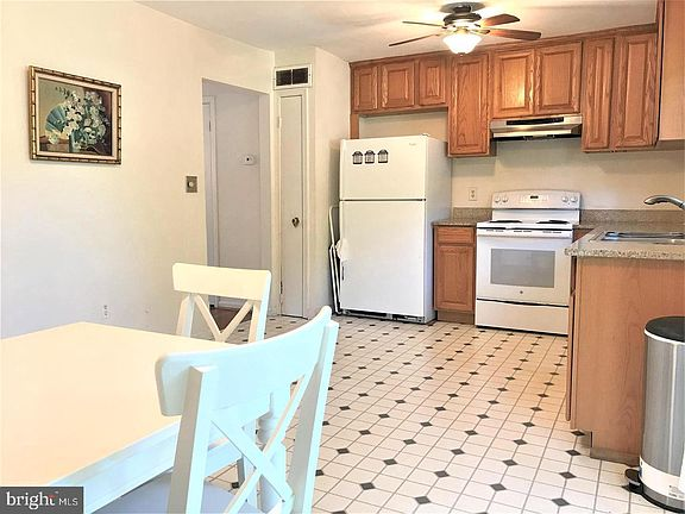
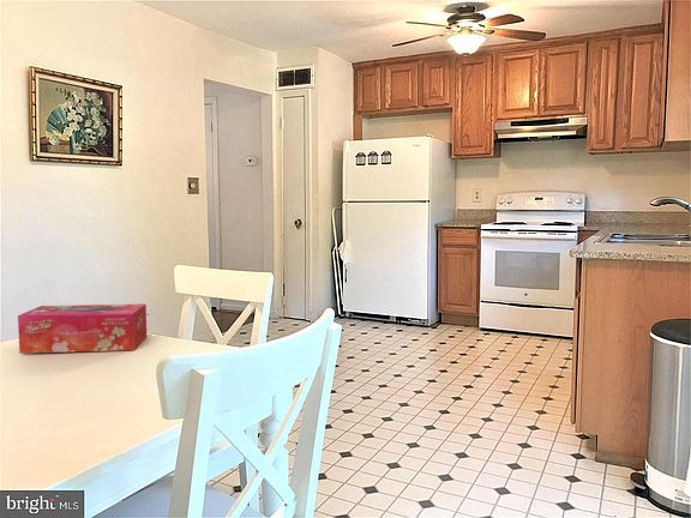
+ tissue box (85, 326)
